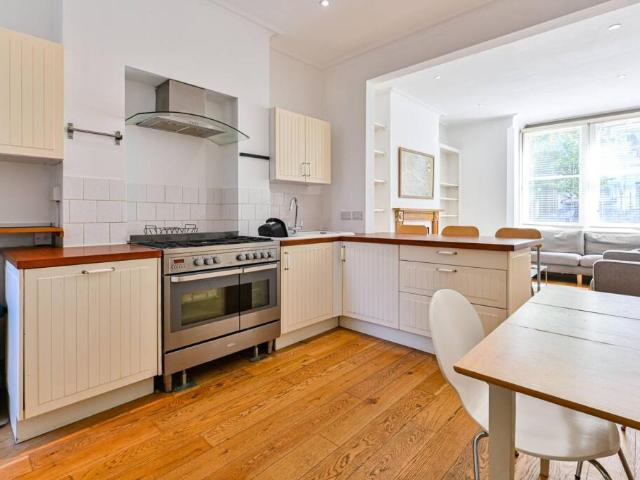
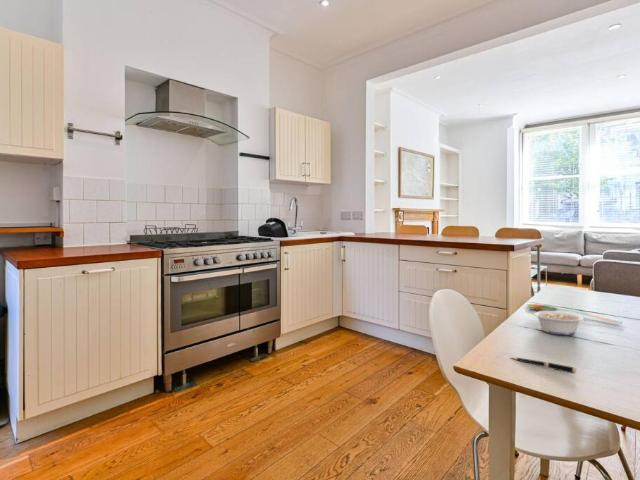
+ pen (540, 362)
+ legume (557, 322)
+ spoon (570, 310)
